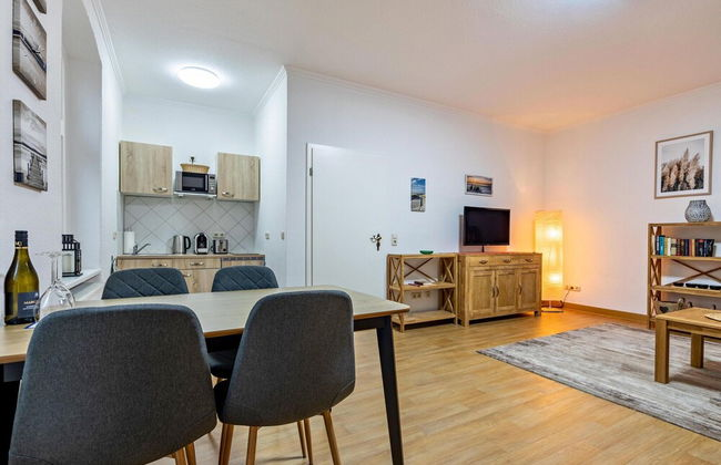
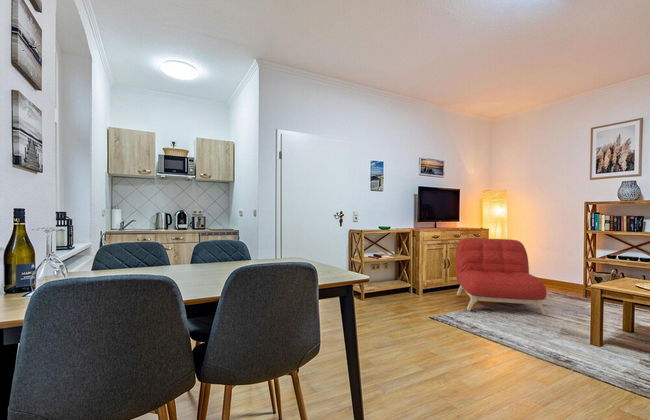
+ armchair (496, 272)
